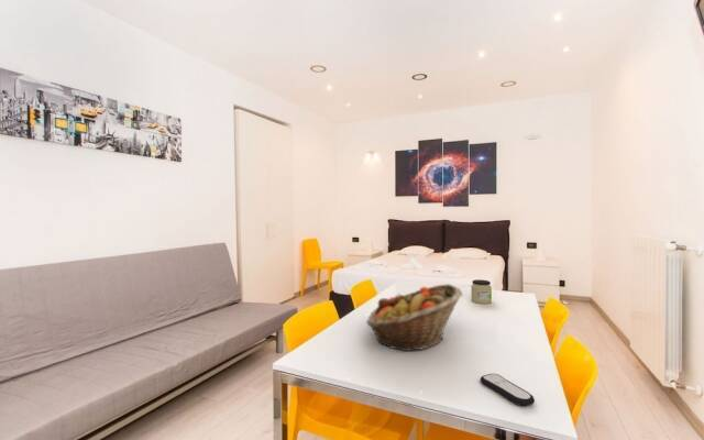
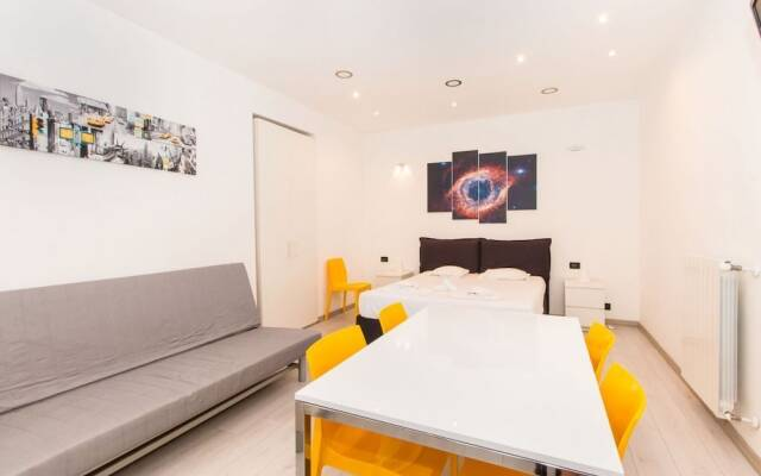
- remote control (506, 388)
- jar (481, 290)
- fruit basket (414, 311)
